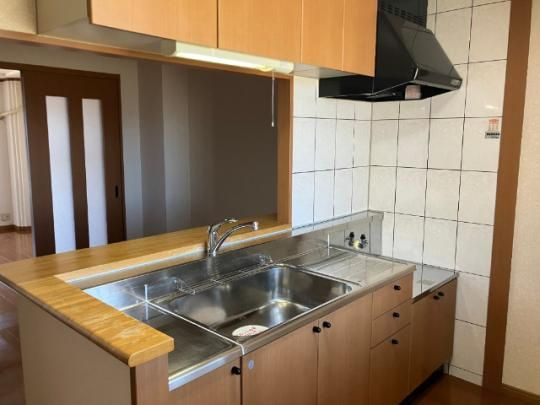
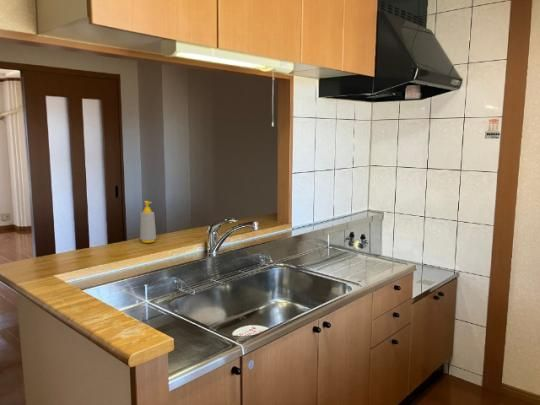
+ soap bottle (147, 221)
